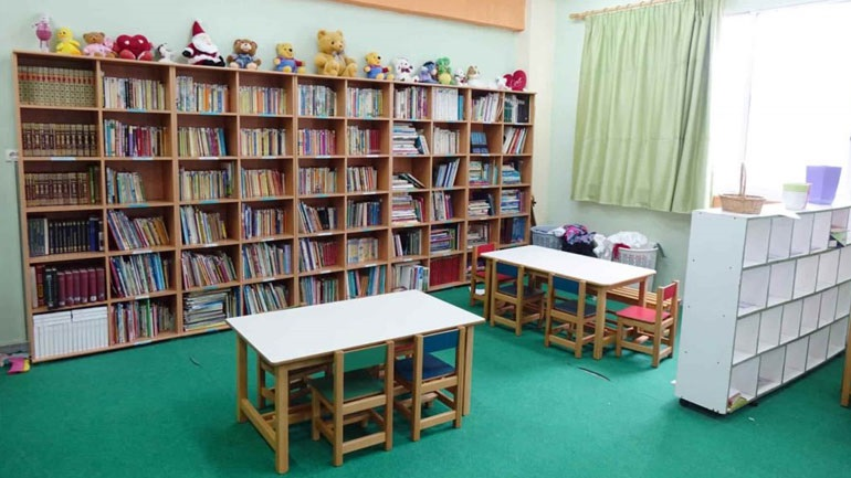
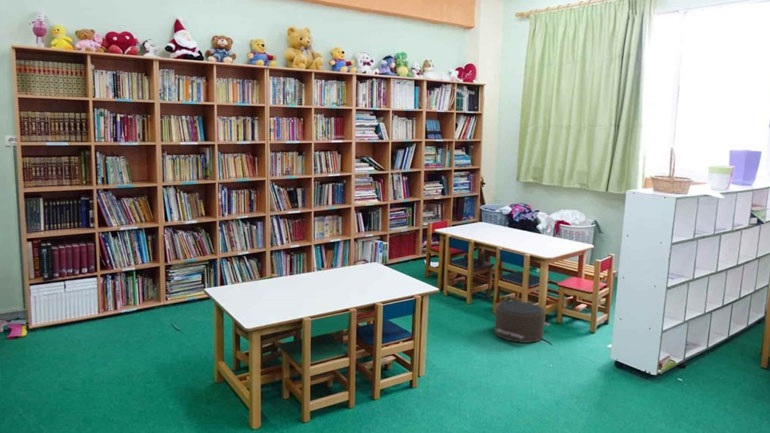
+ pouf (522, 321)
